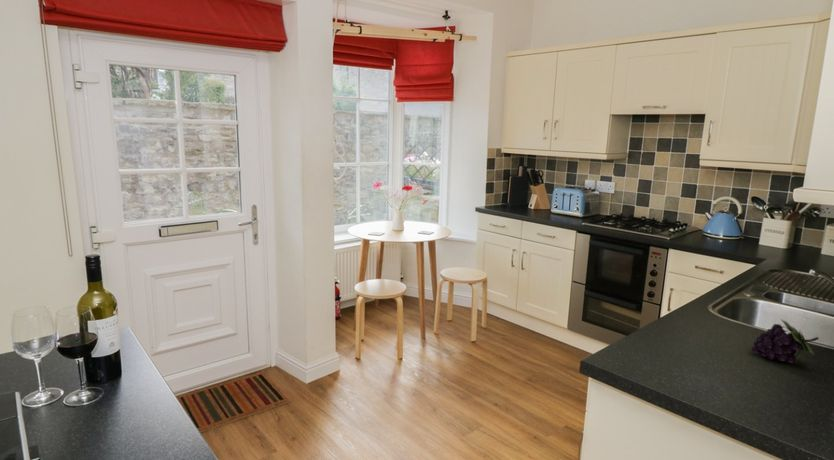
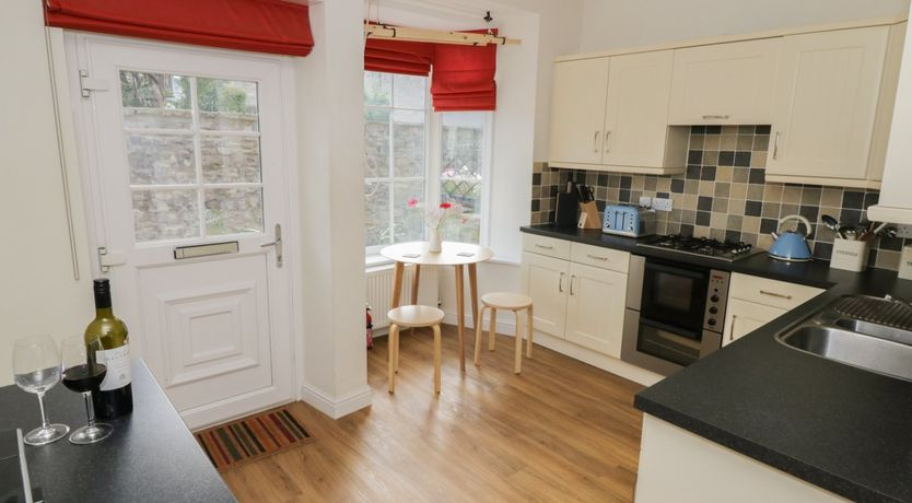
- fruit (784, 341)
